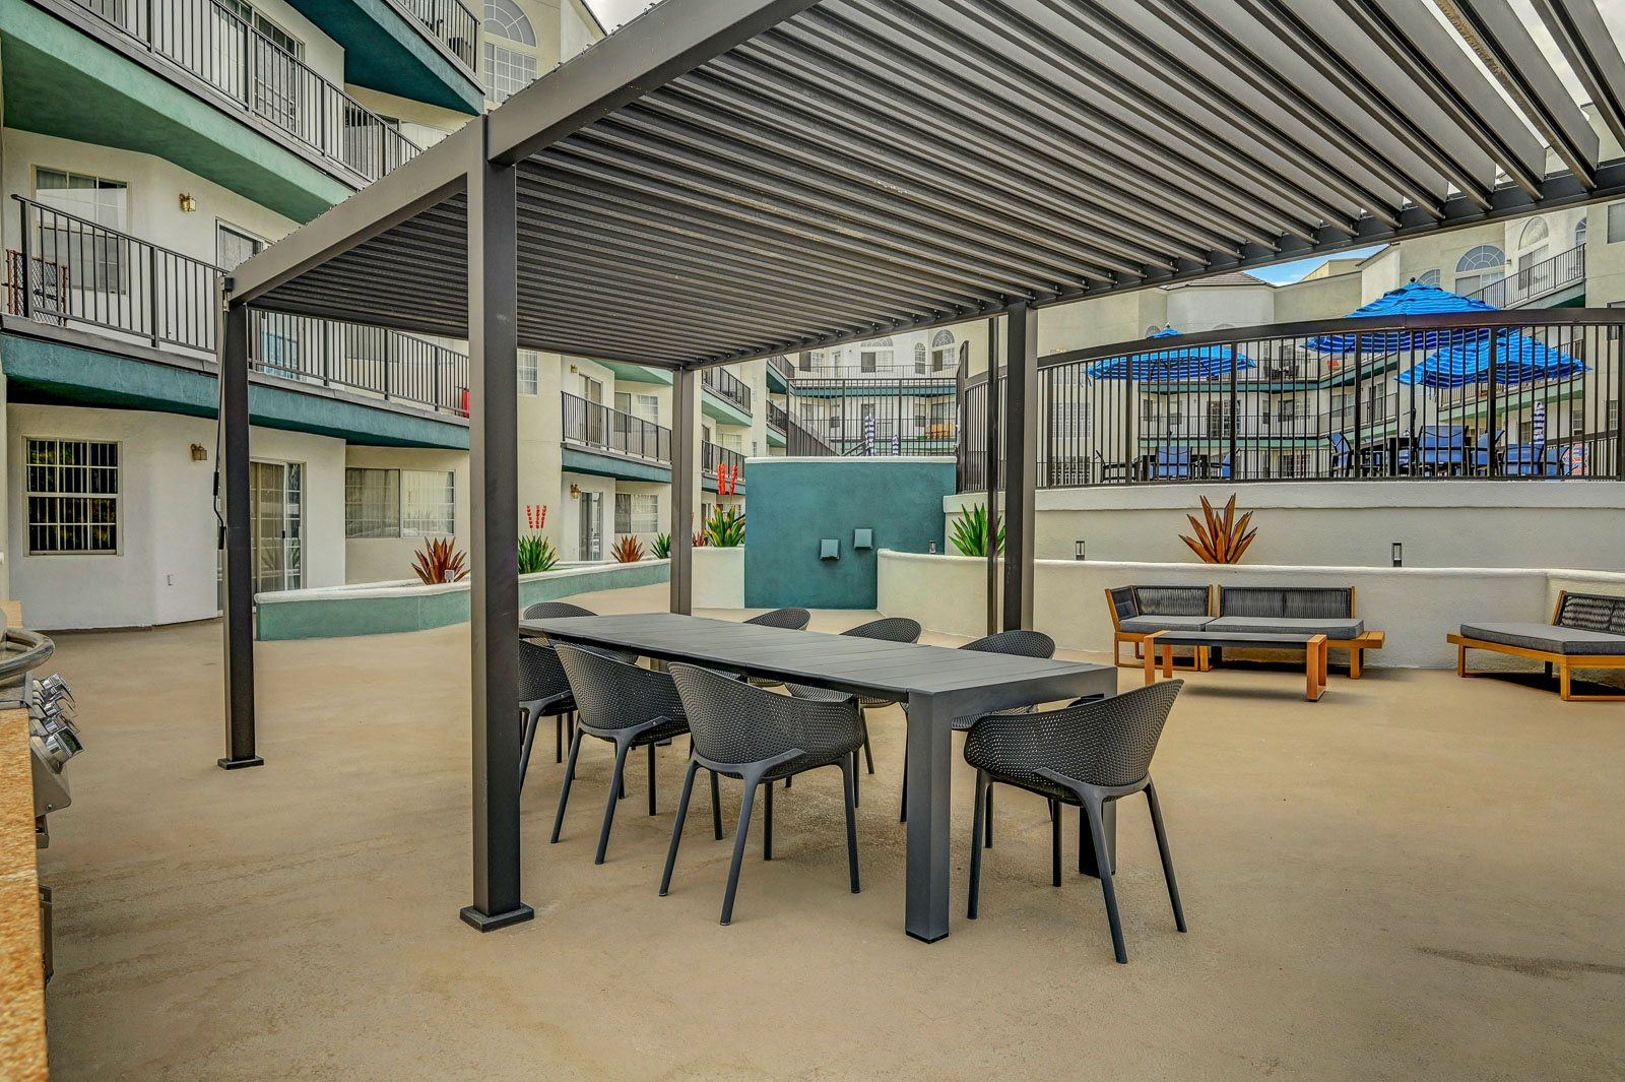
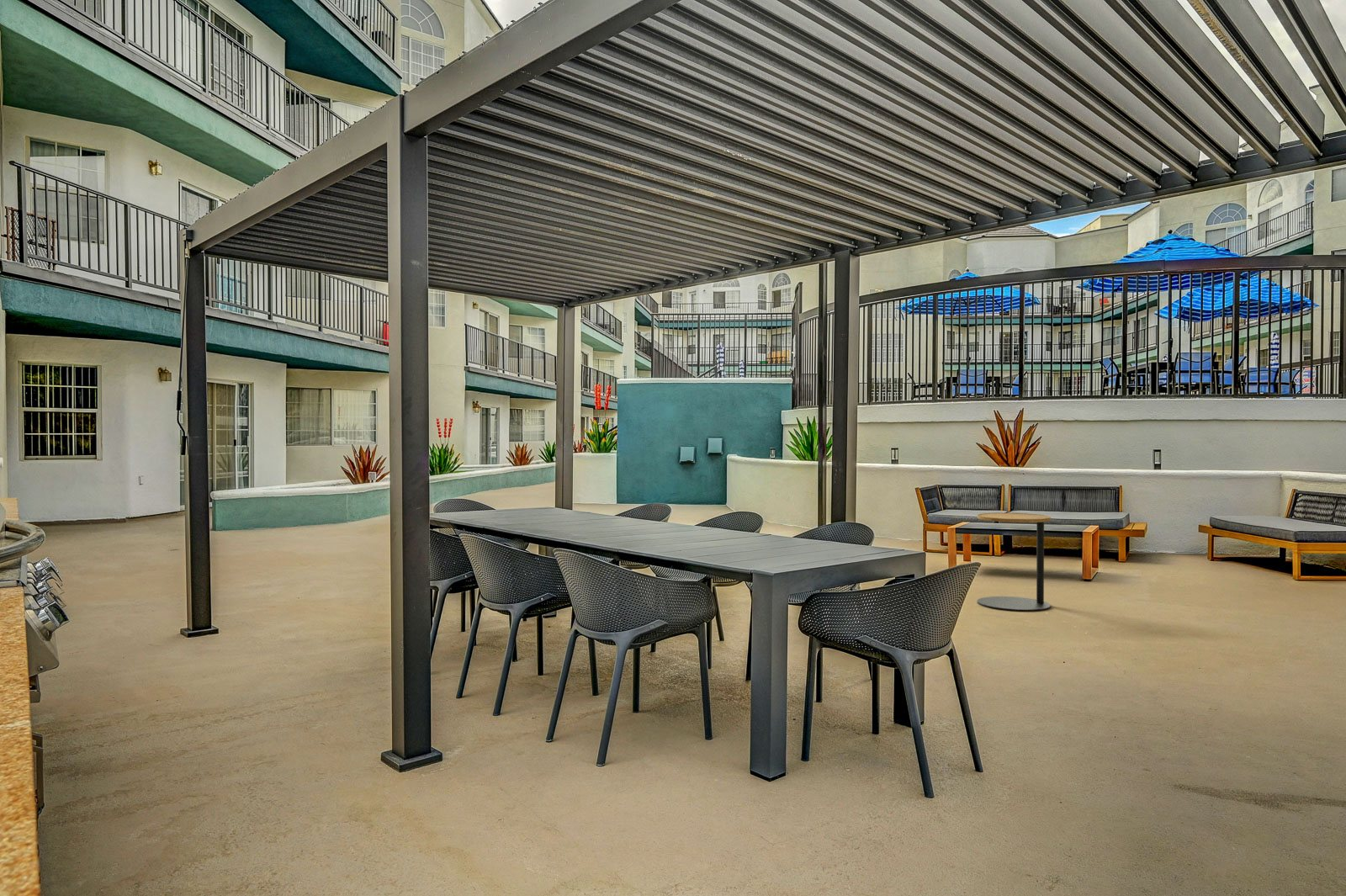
+ side table (1036, 559)
